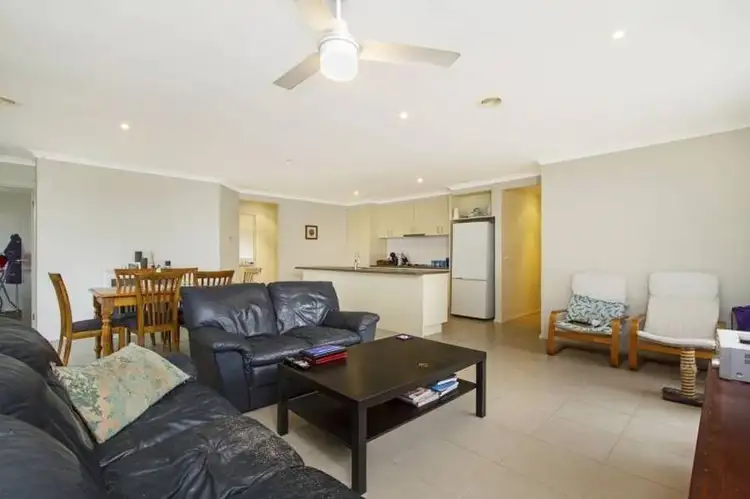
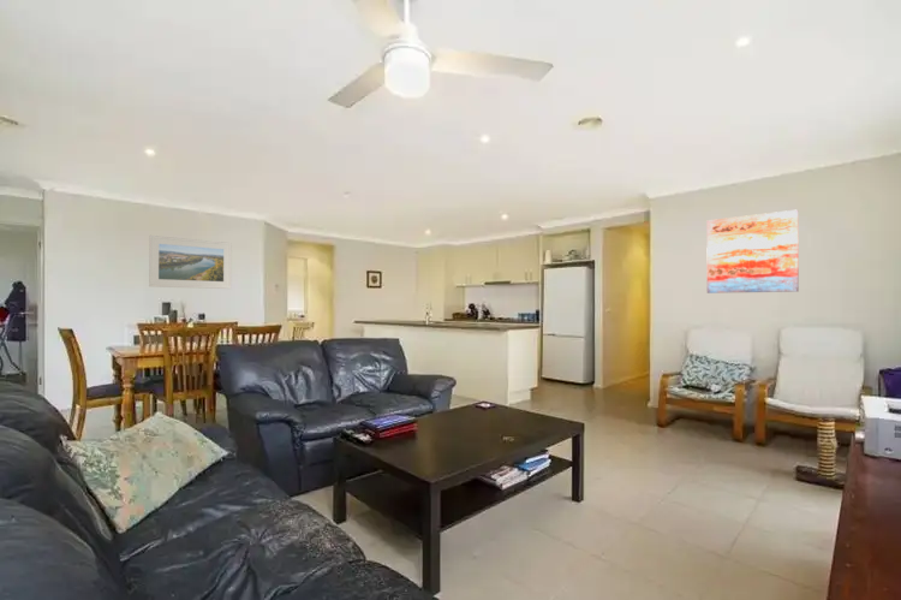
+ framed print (192, 263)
+ wall art (750, 254)
